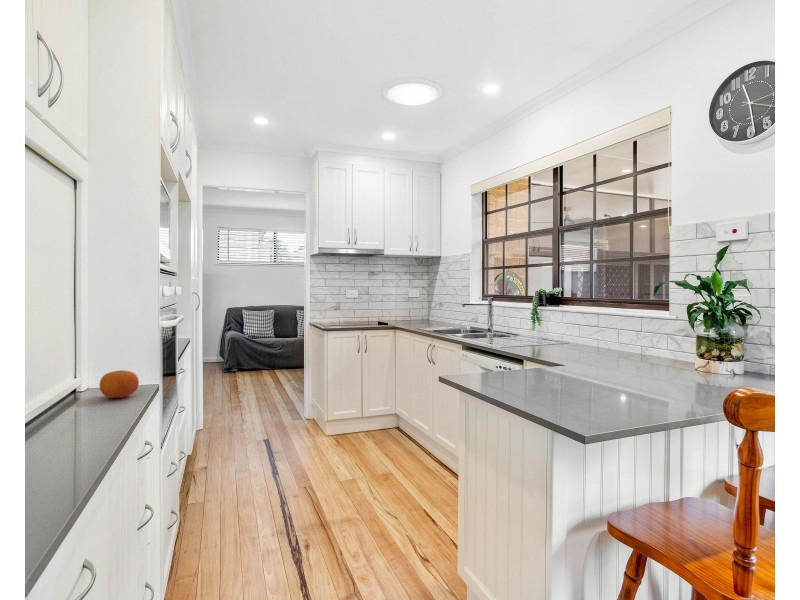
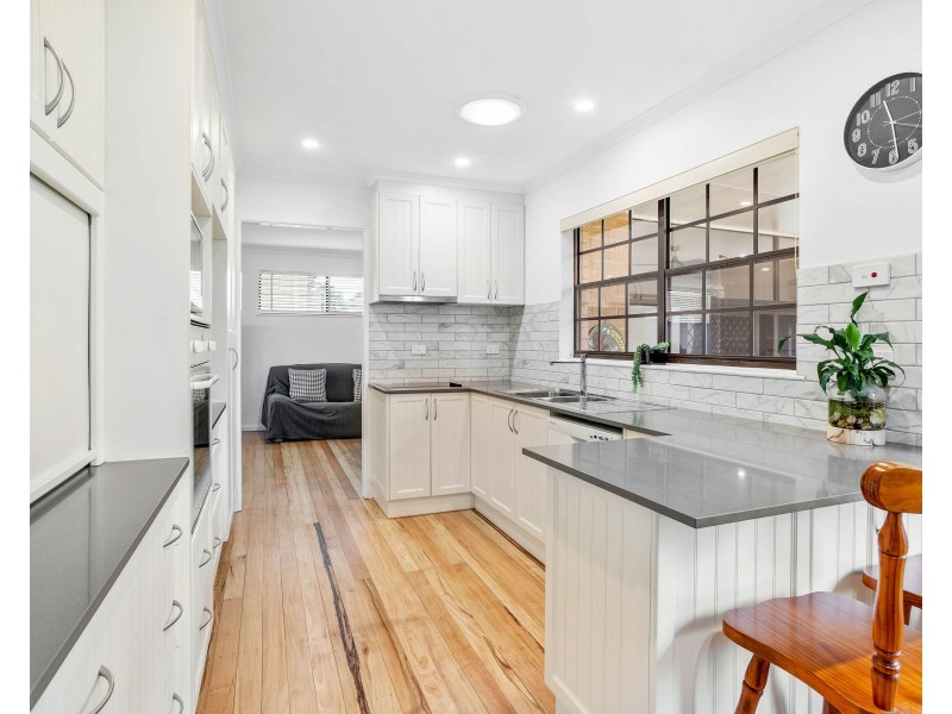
- fruit (119, 384)
